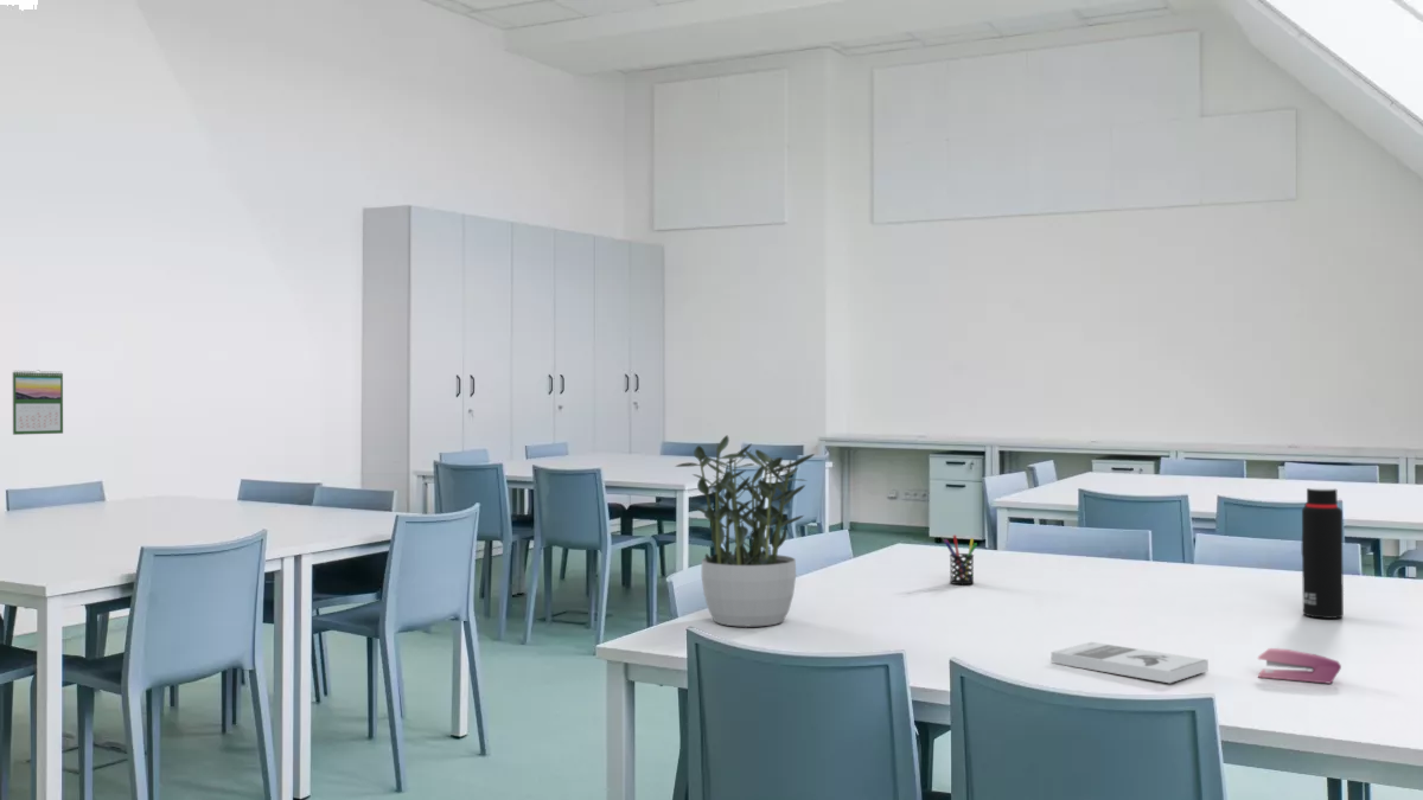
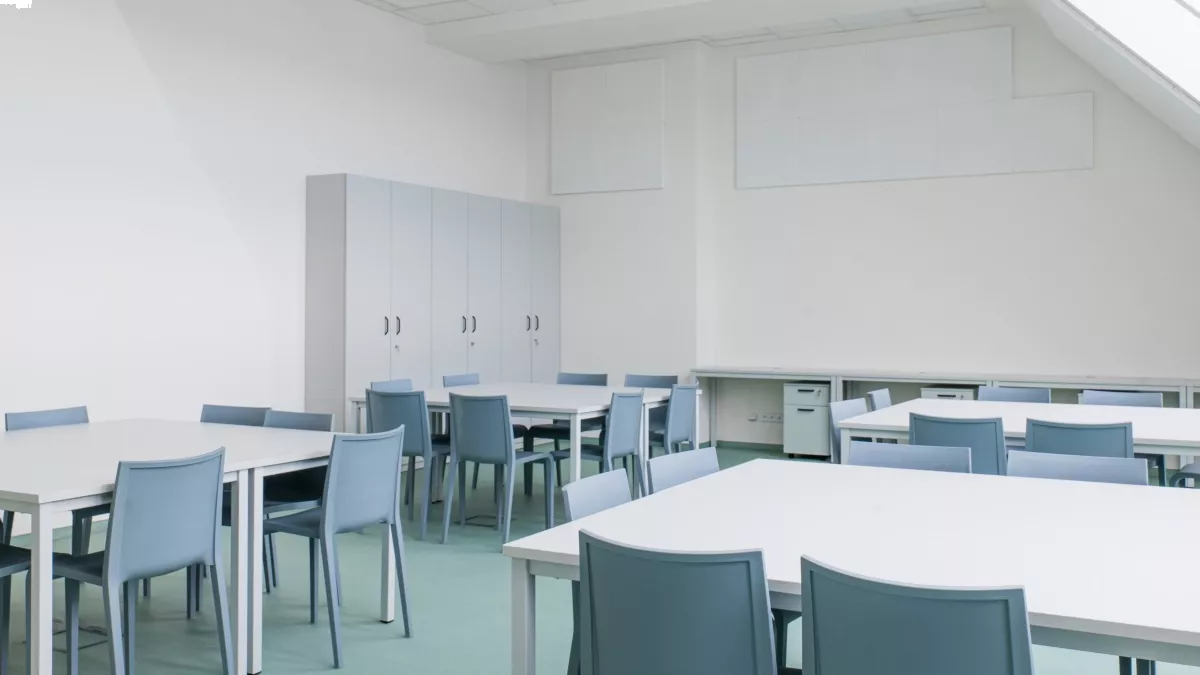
- calendar (38, 402)
- pen holder (963, 557)
- book (1128, 660)
- potted plant (744, 526)
- water bottle (1320, 551)
- stapler (1298, 665)
